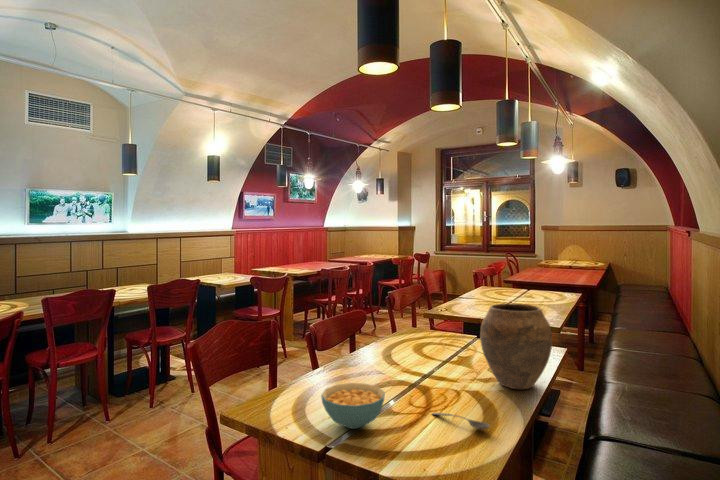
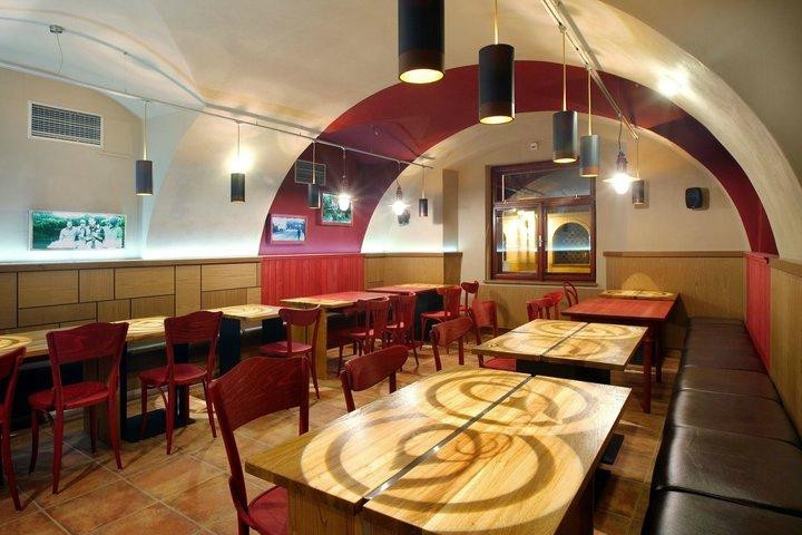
- cereal bowl (353, 409)
- soupspoon (460, 417)
- vase (515, 345)
